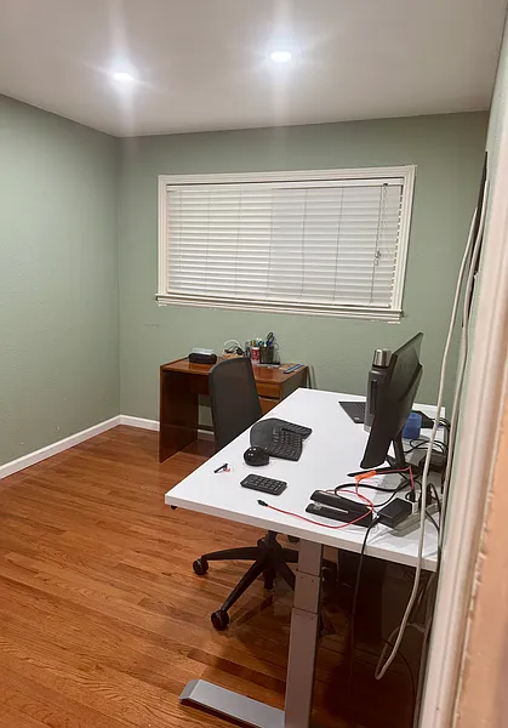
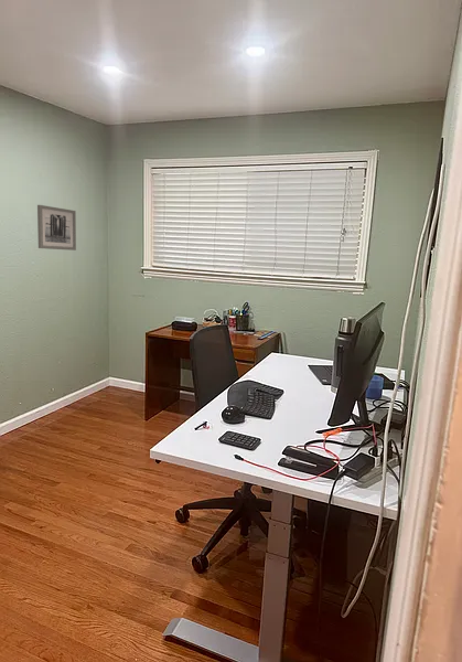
+ wall art (57, 228)
